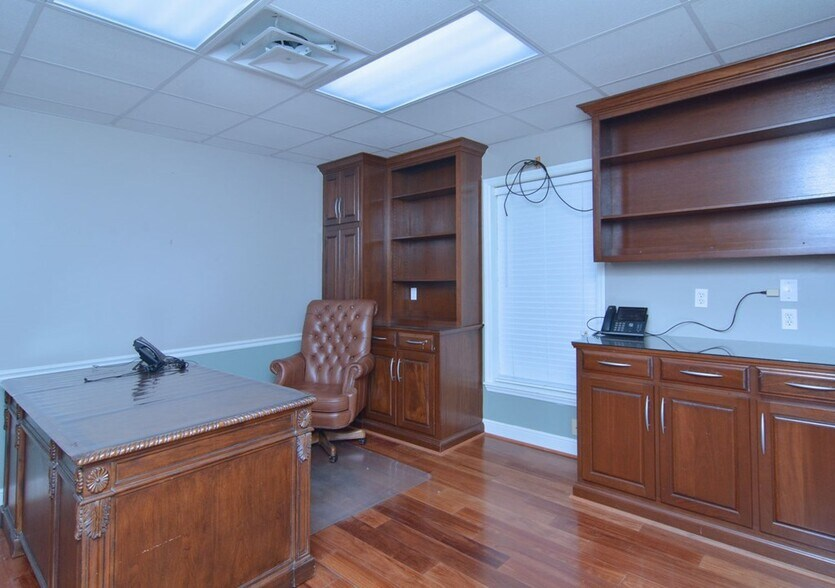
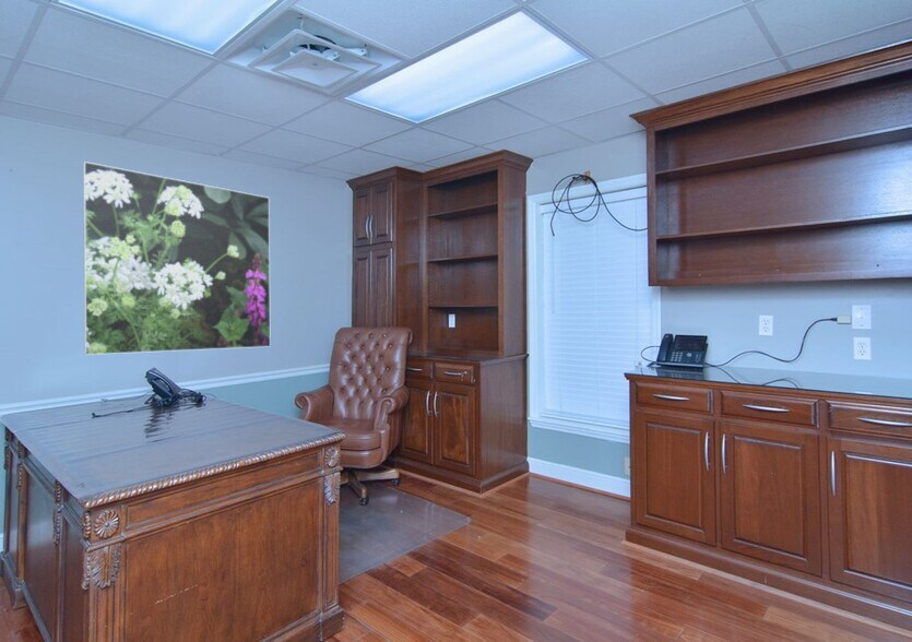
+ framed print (188, 265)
